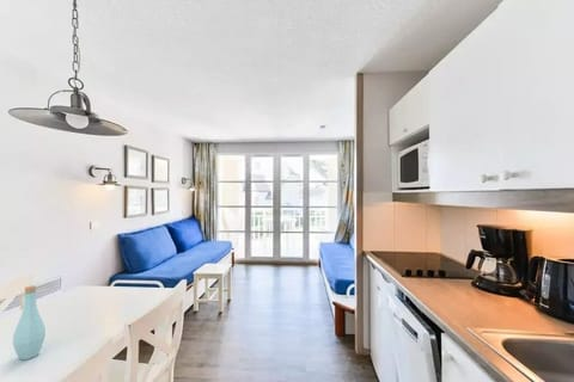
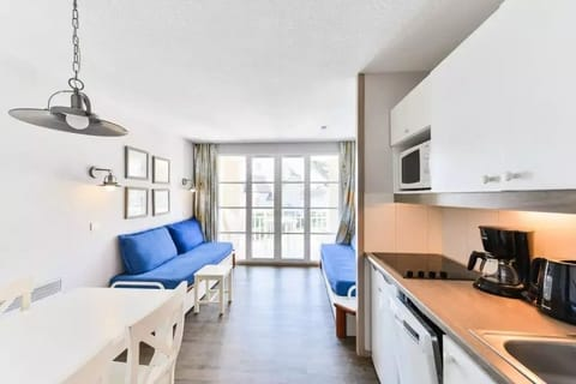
- bottle (30, 321)
